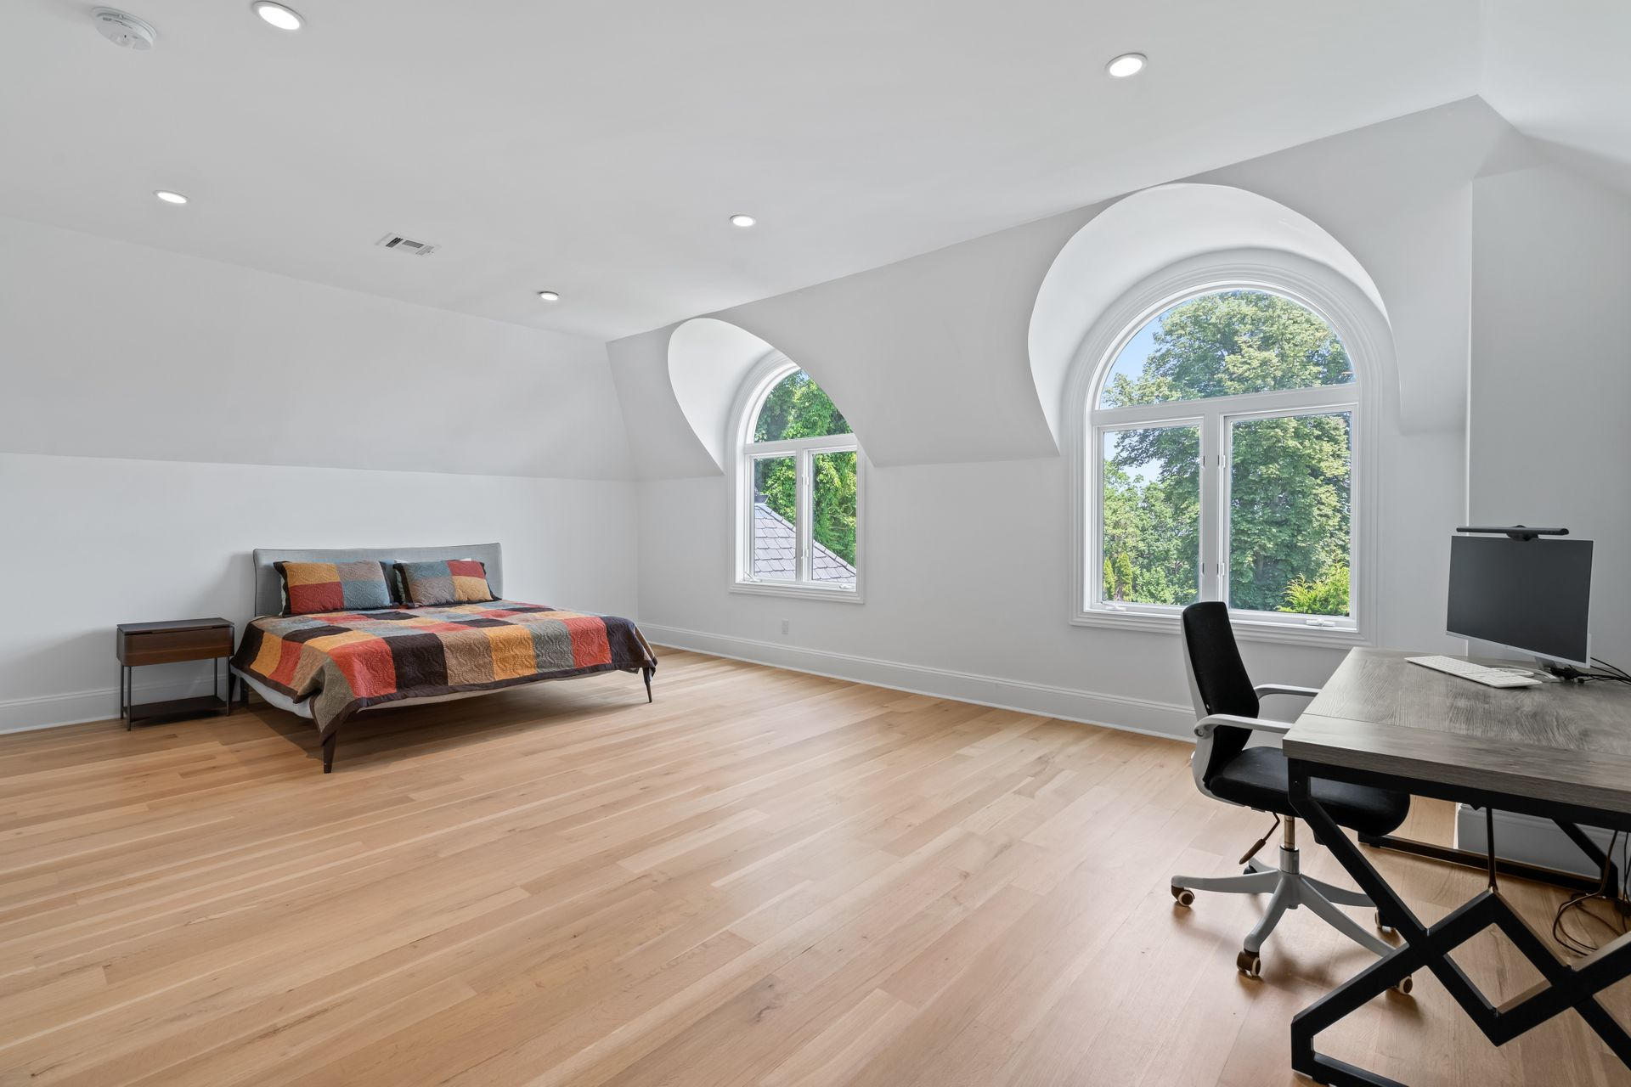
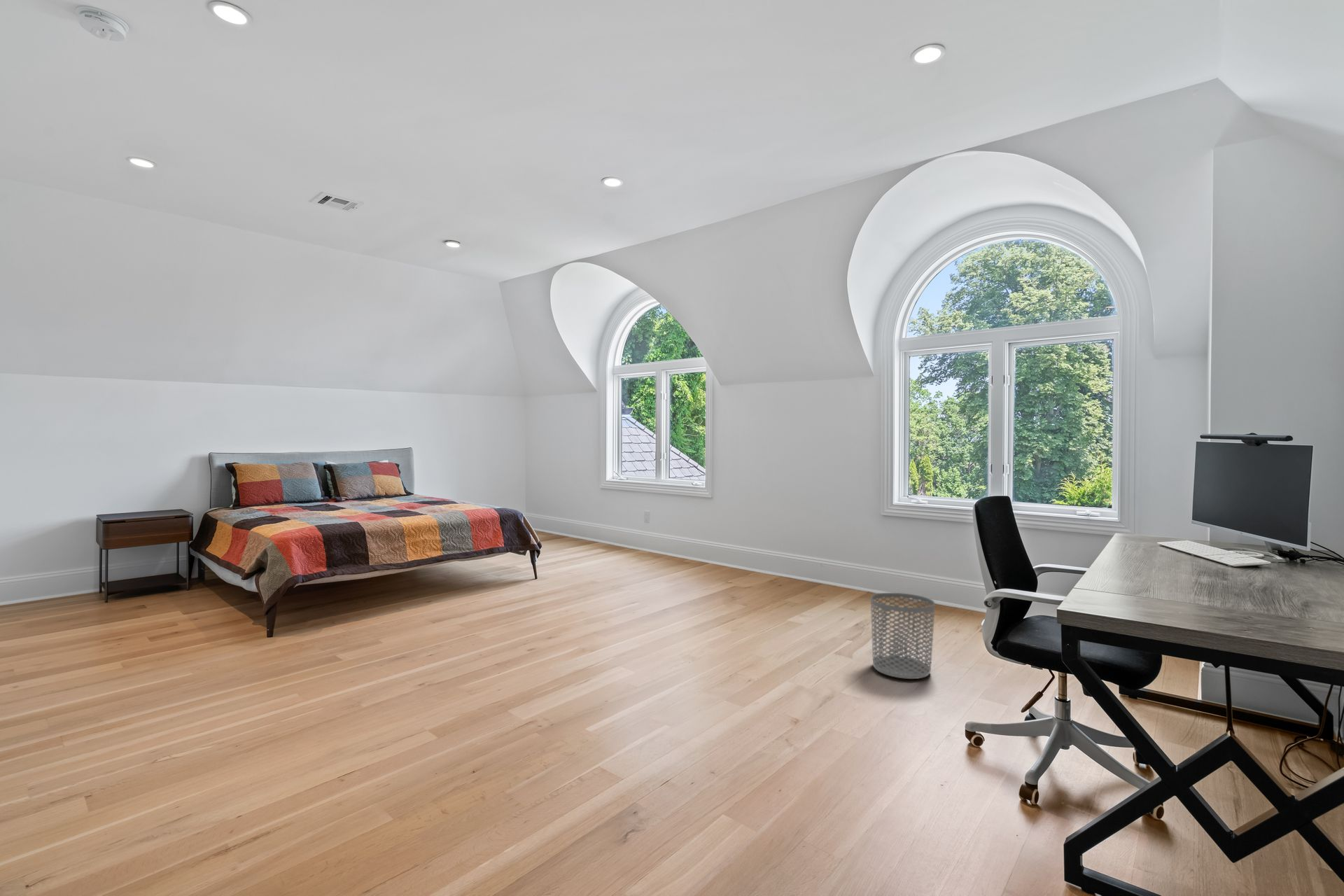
+ waste bin (902, 635)
